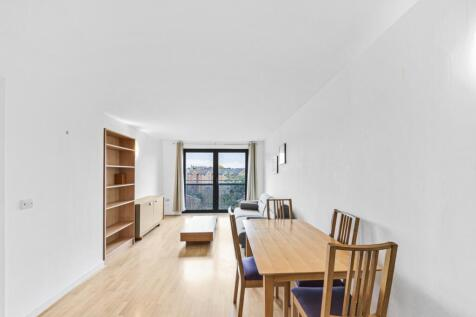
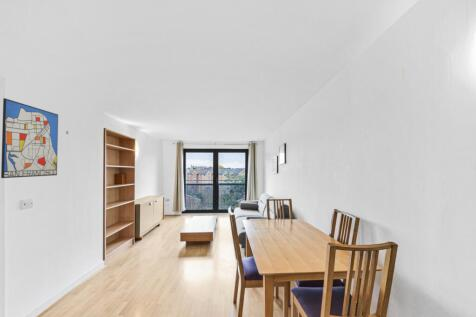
+ wall art (33, 141)
